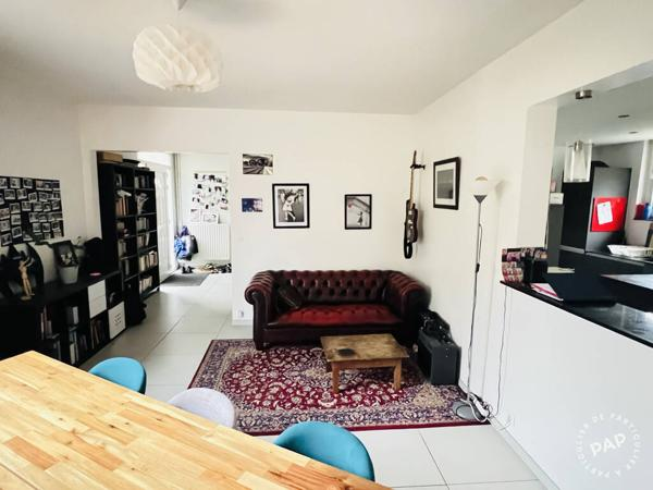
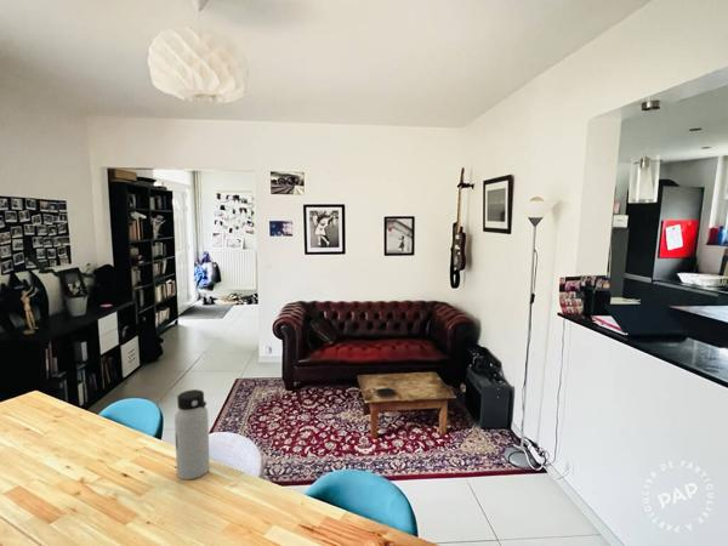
+ water bottle (192, 432)
